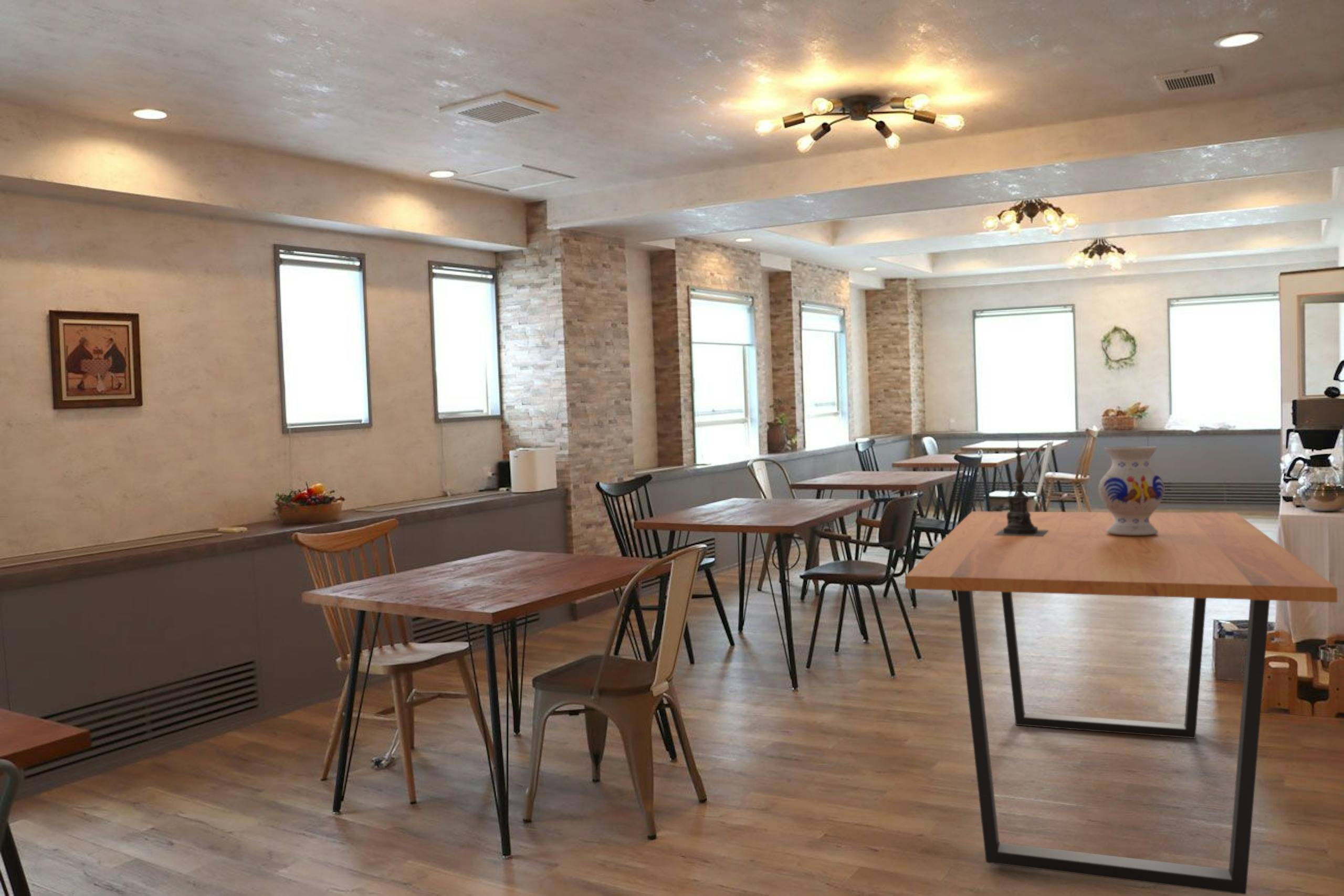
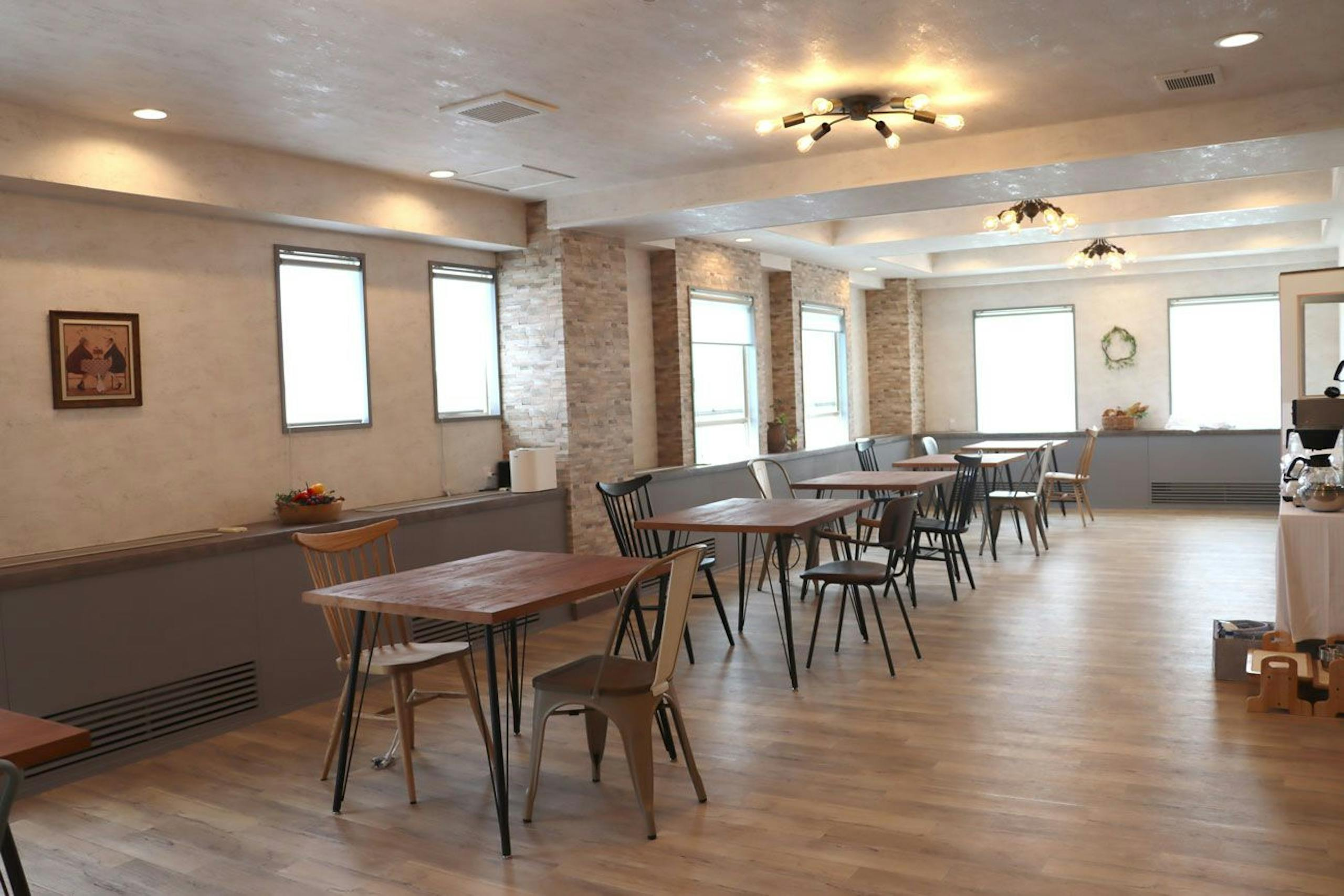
- vase (1131, 490)
- candle holder (1021, 483)
- dining table (1096, 718)
